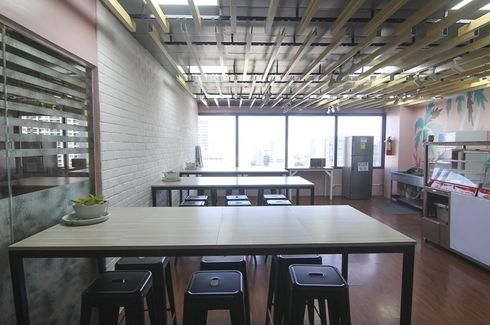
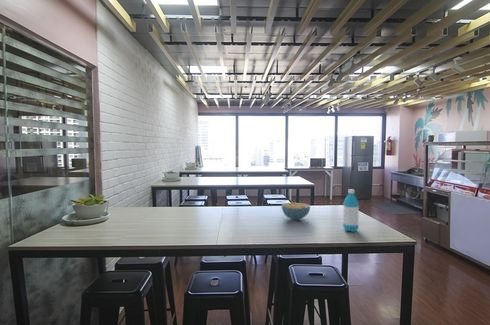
+ cereal bowl (295, 212)
+ water bottle (350, 210)
